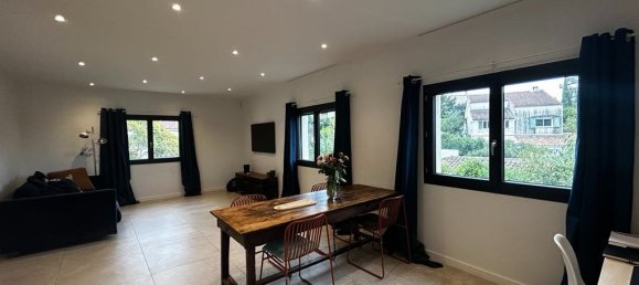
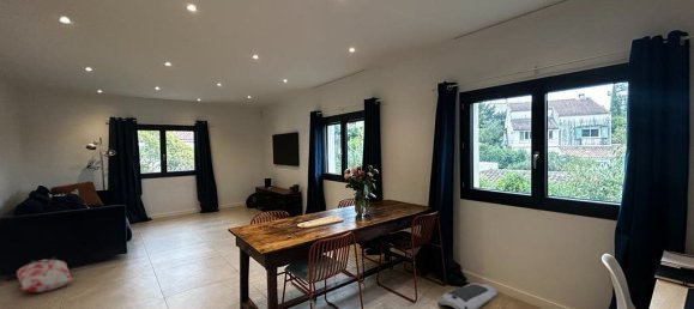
+ bag (44, 273)
+ air purifier (469, 292)
